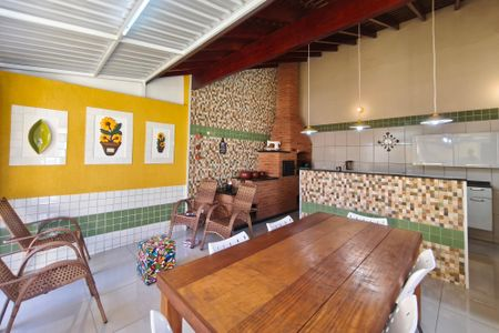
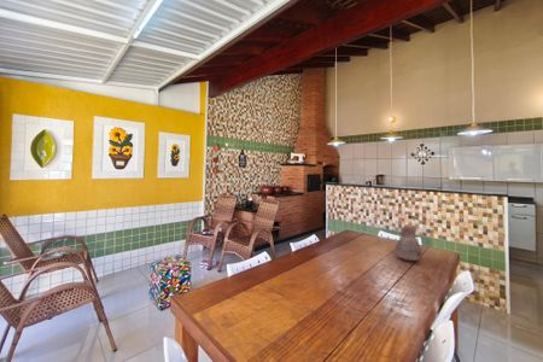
+ pitcher (408, 243)
